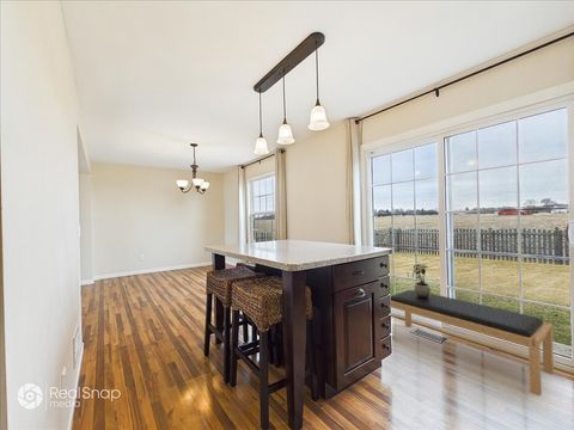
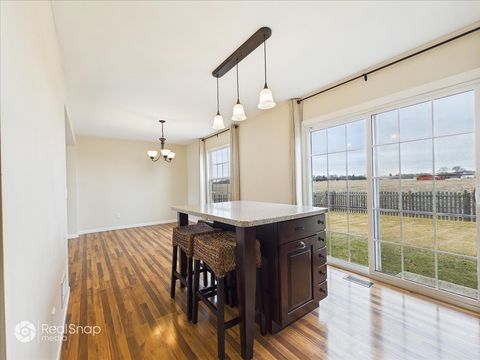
- potted plant (419, 278)
- bench (456, 325)
